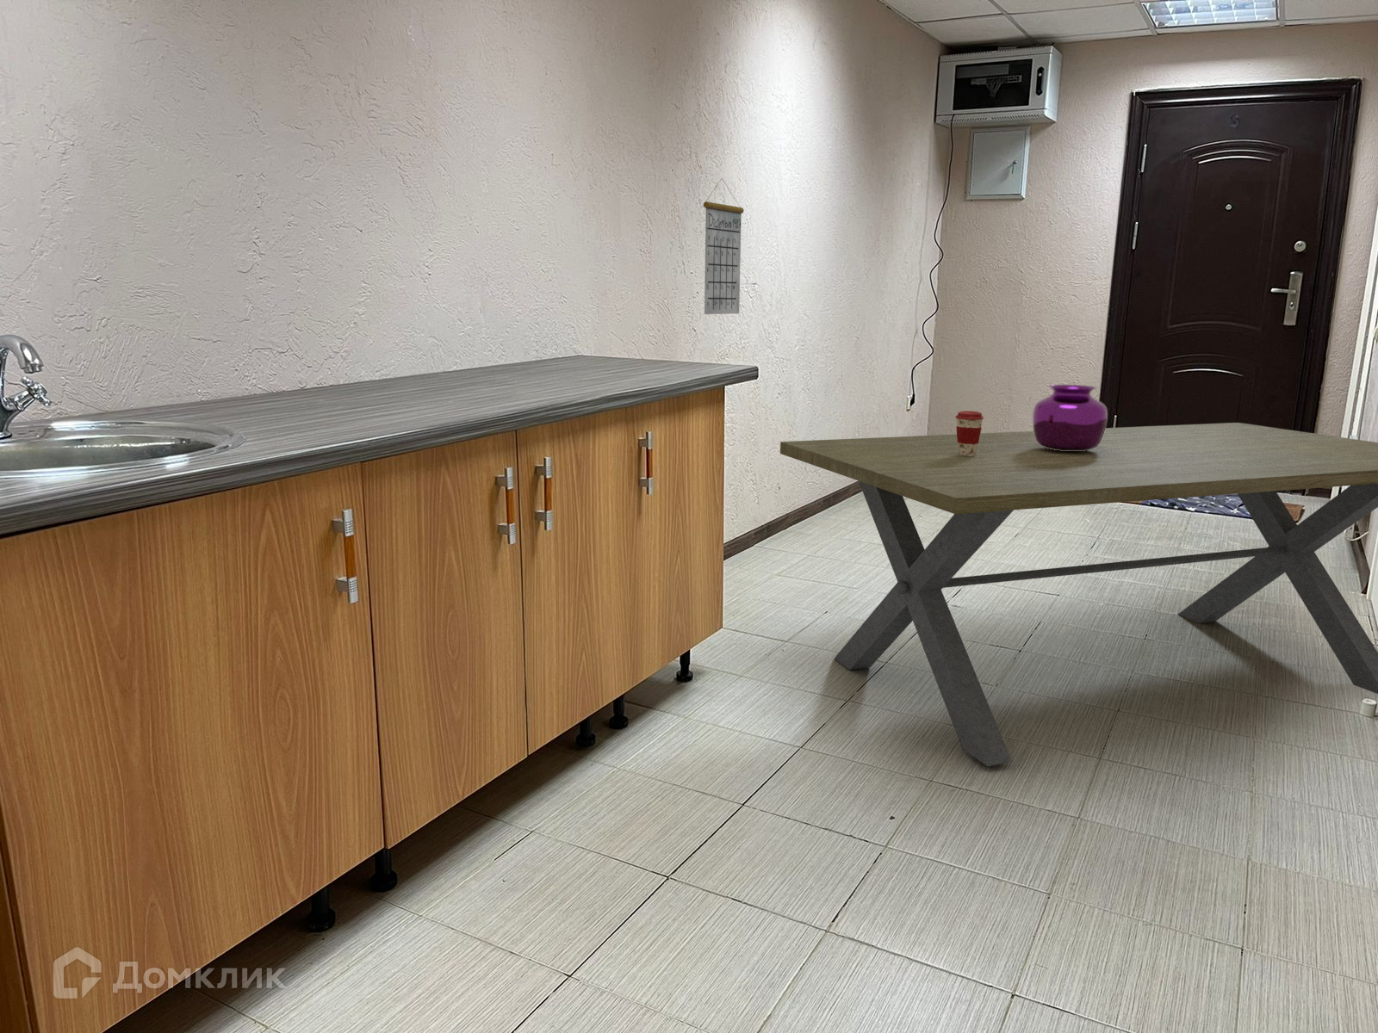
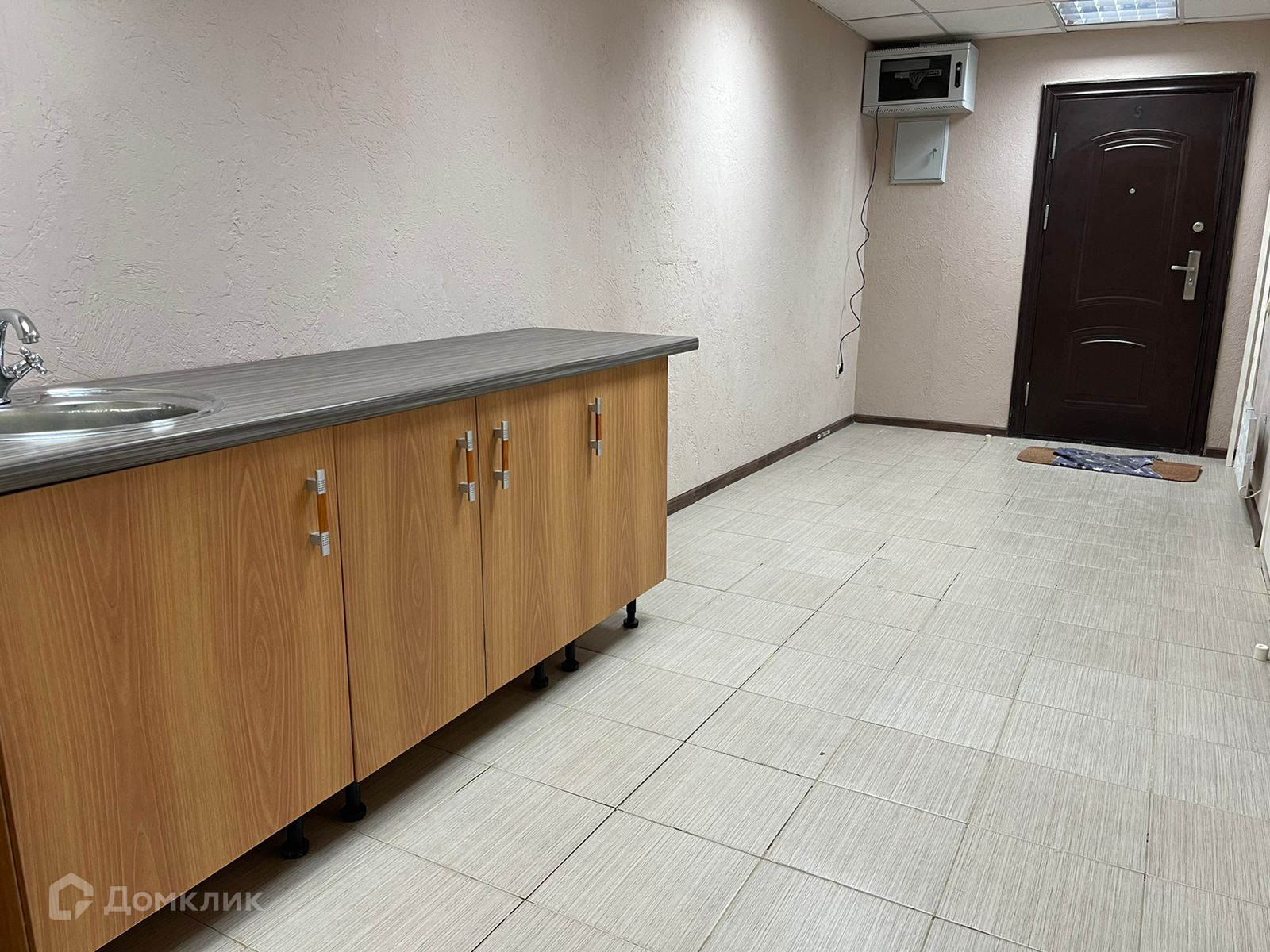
- calendar (723, 246)
- vase (1069, 418)
- dining table (1119, 565)
- coffee cup (968, 433)
